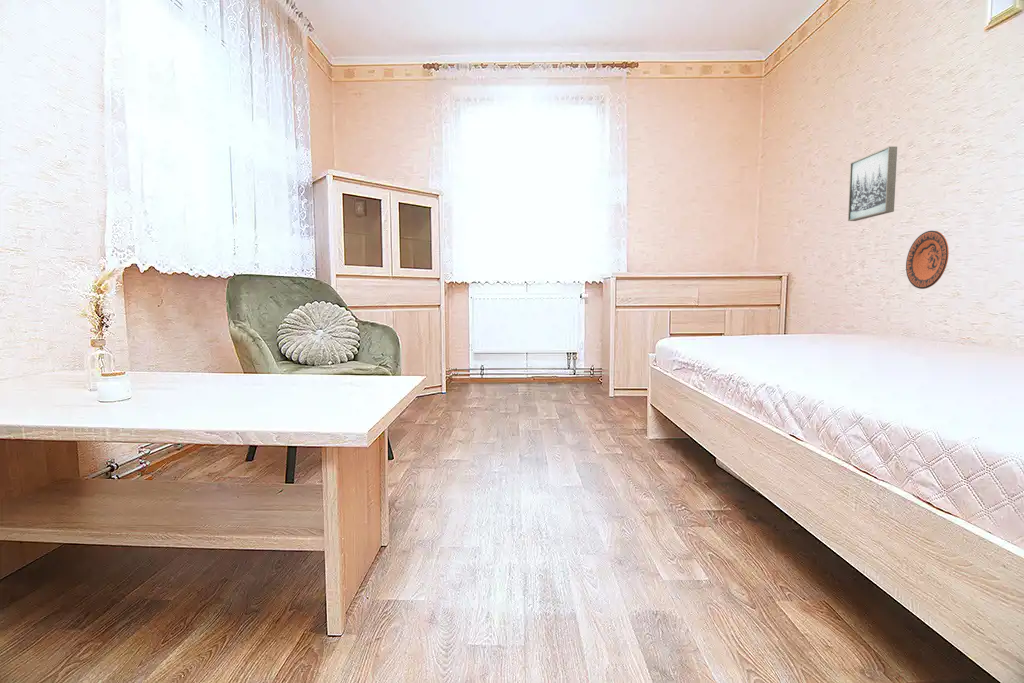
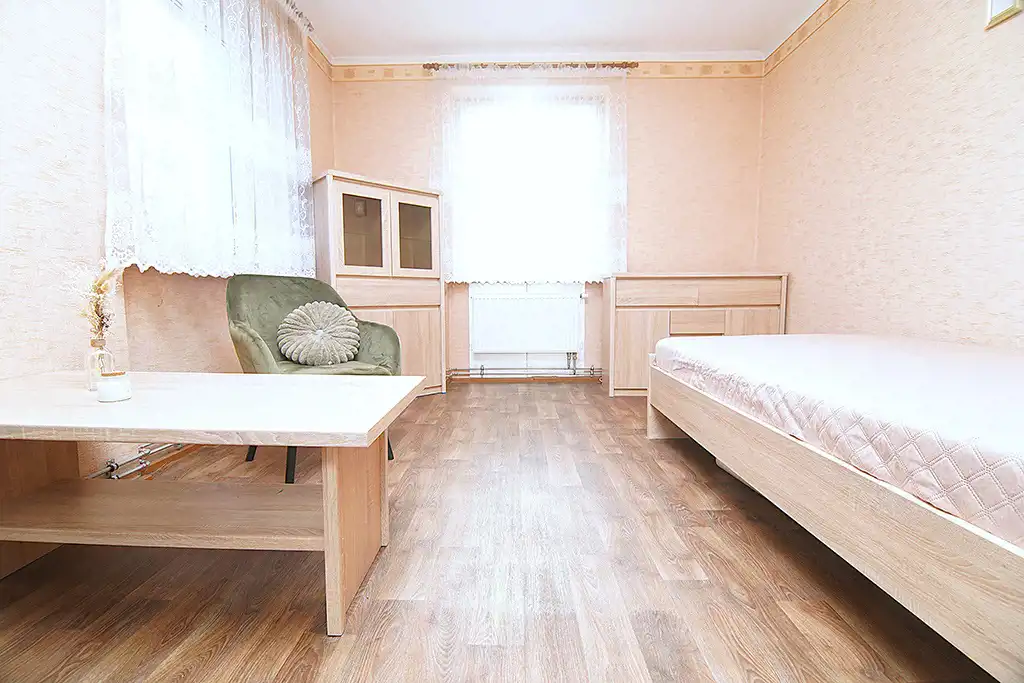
- decorative plate (927, 259)
- wall art (871, 186)
